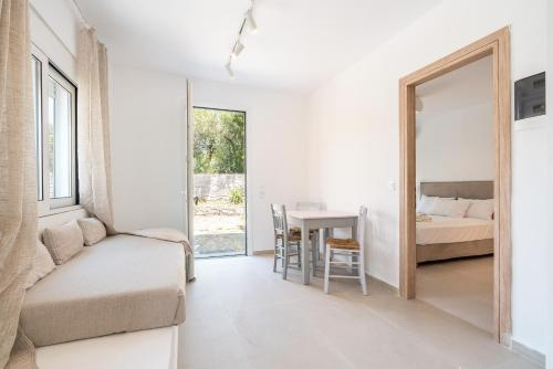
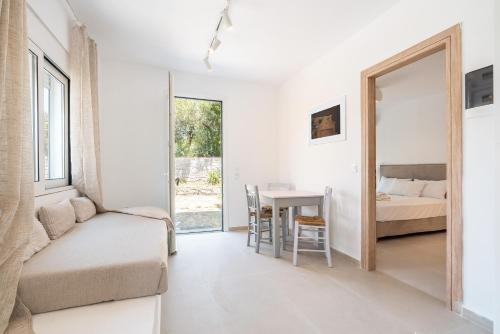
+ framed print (324, 123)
